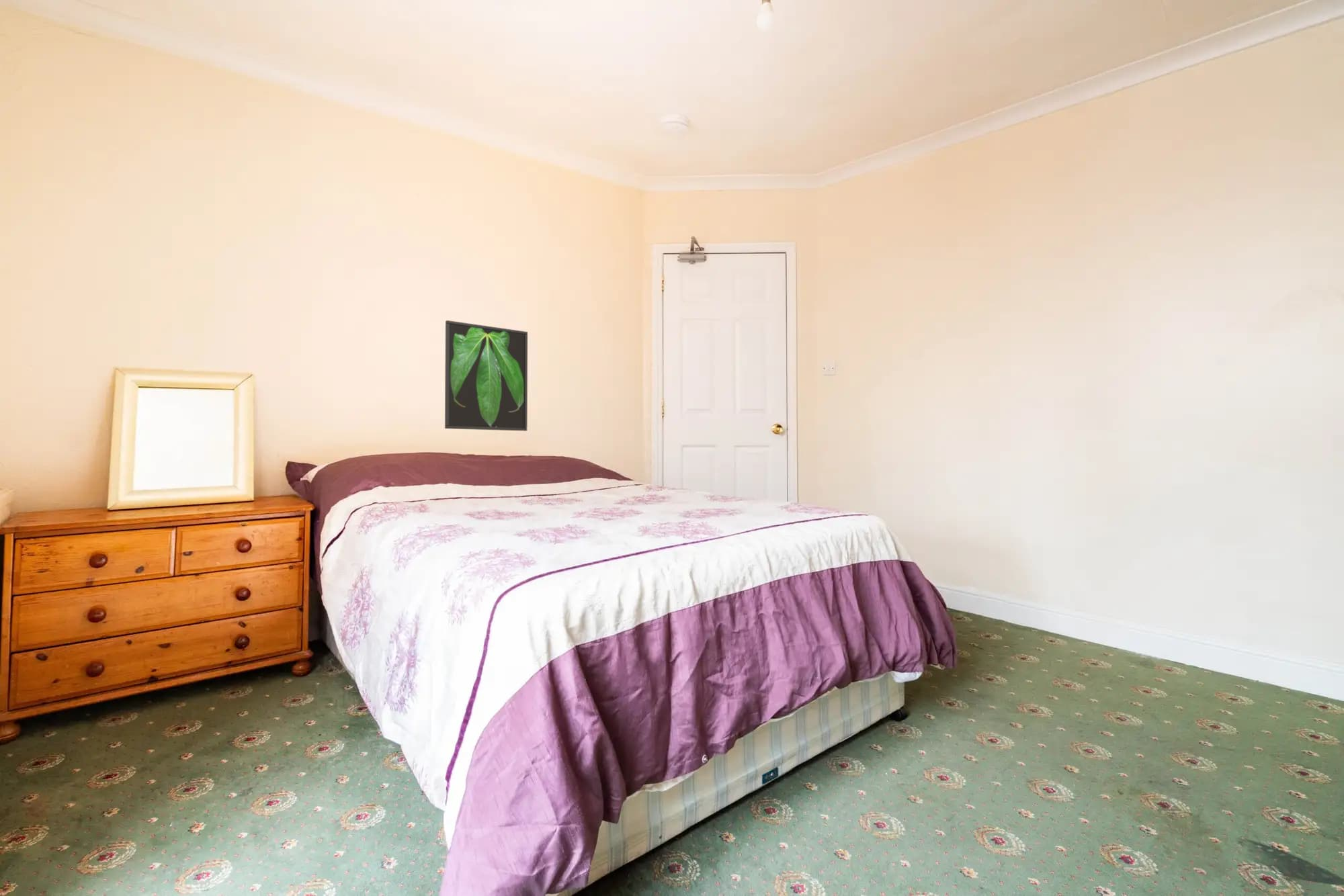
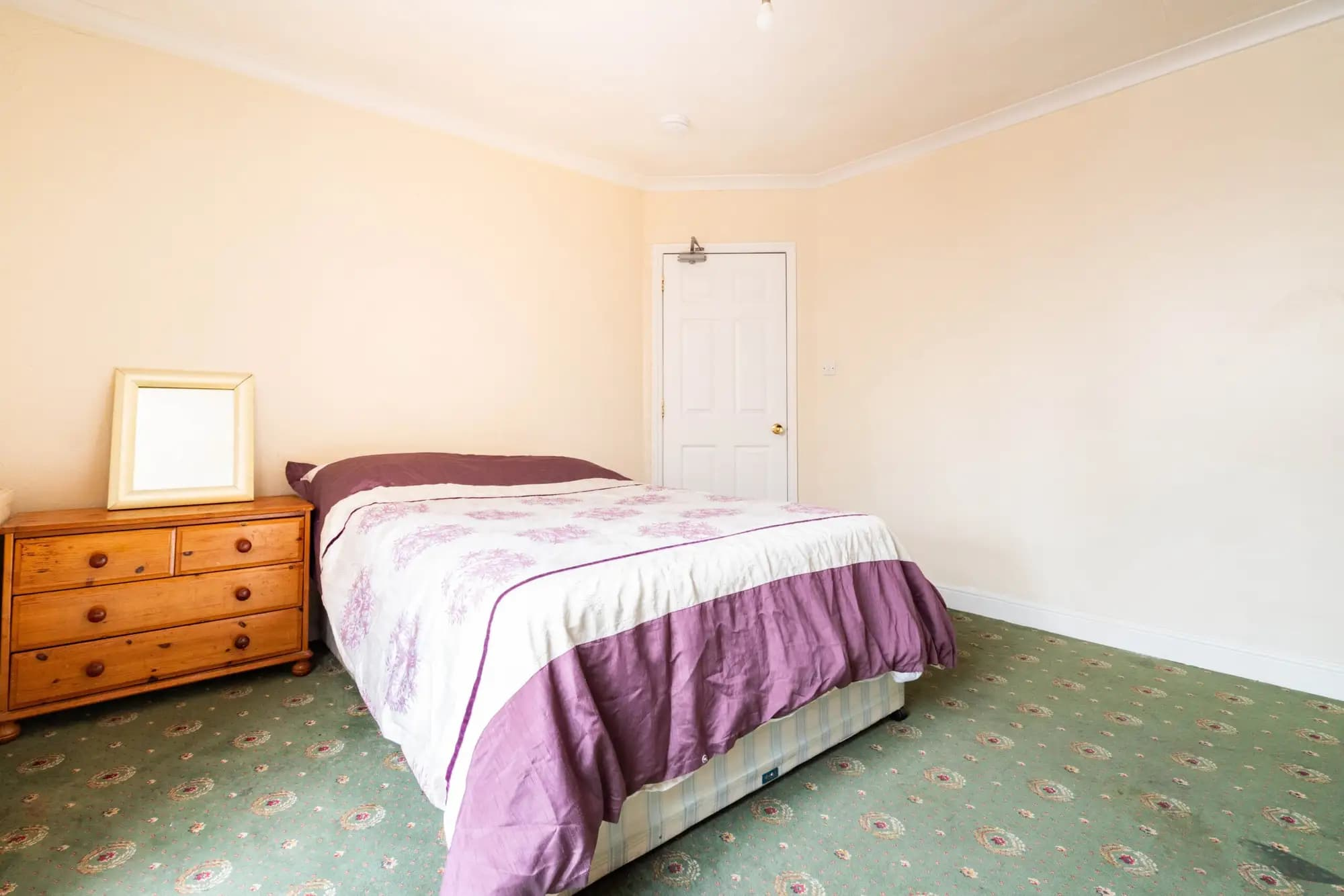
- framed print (488, 377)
